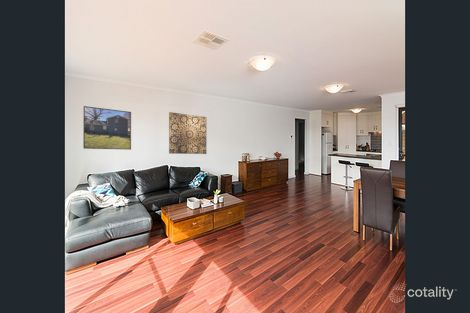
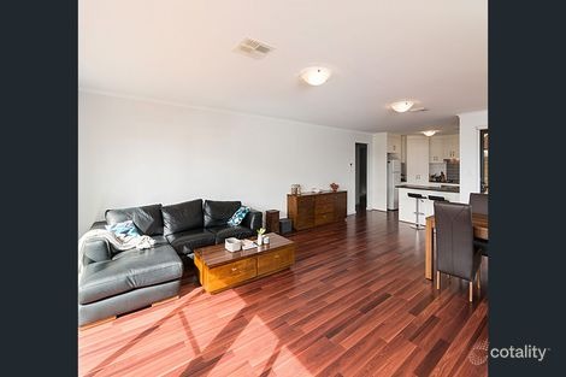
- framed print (108, 129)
- wall art (188, 134)
